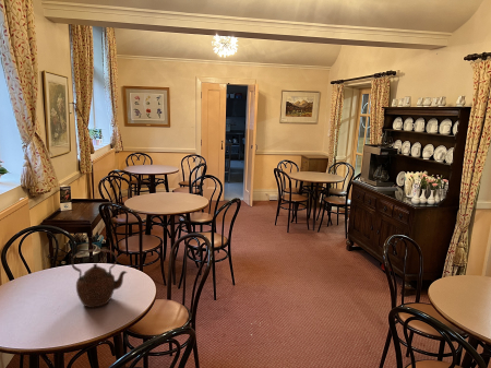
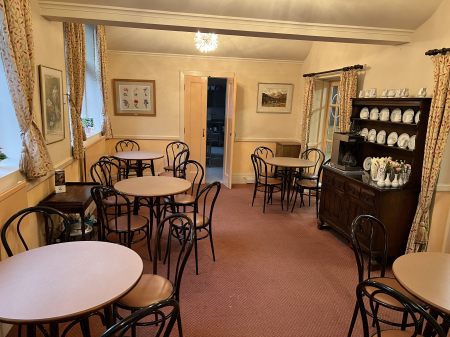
- teapot (100, 275)
